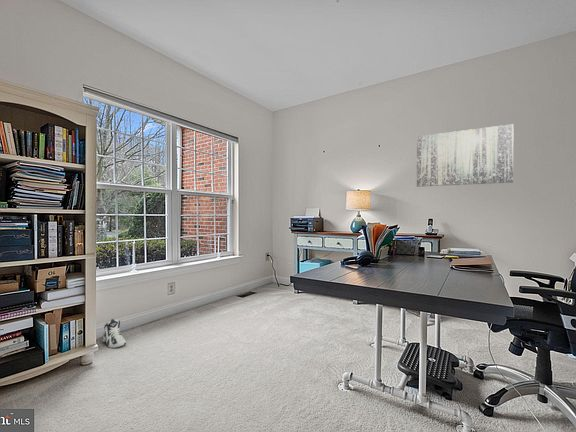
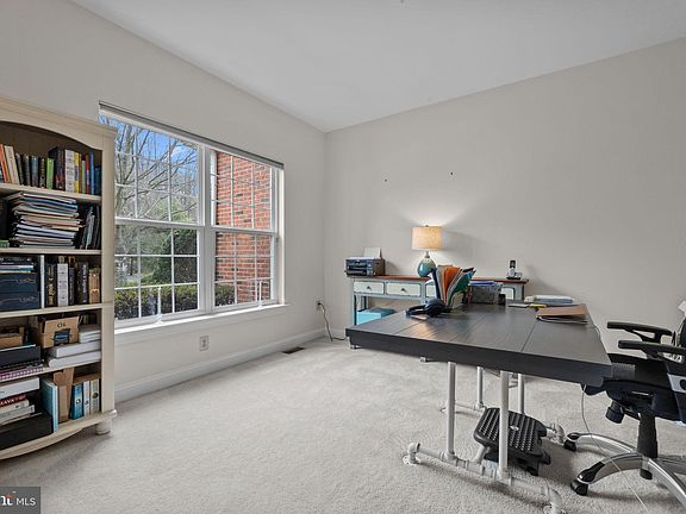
- sneaker (114, 331)
- wall art (461, 157)
